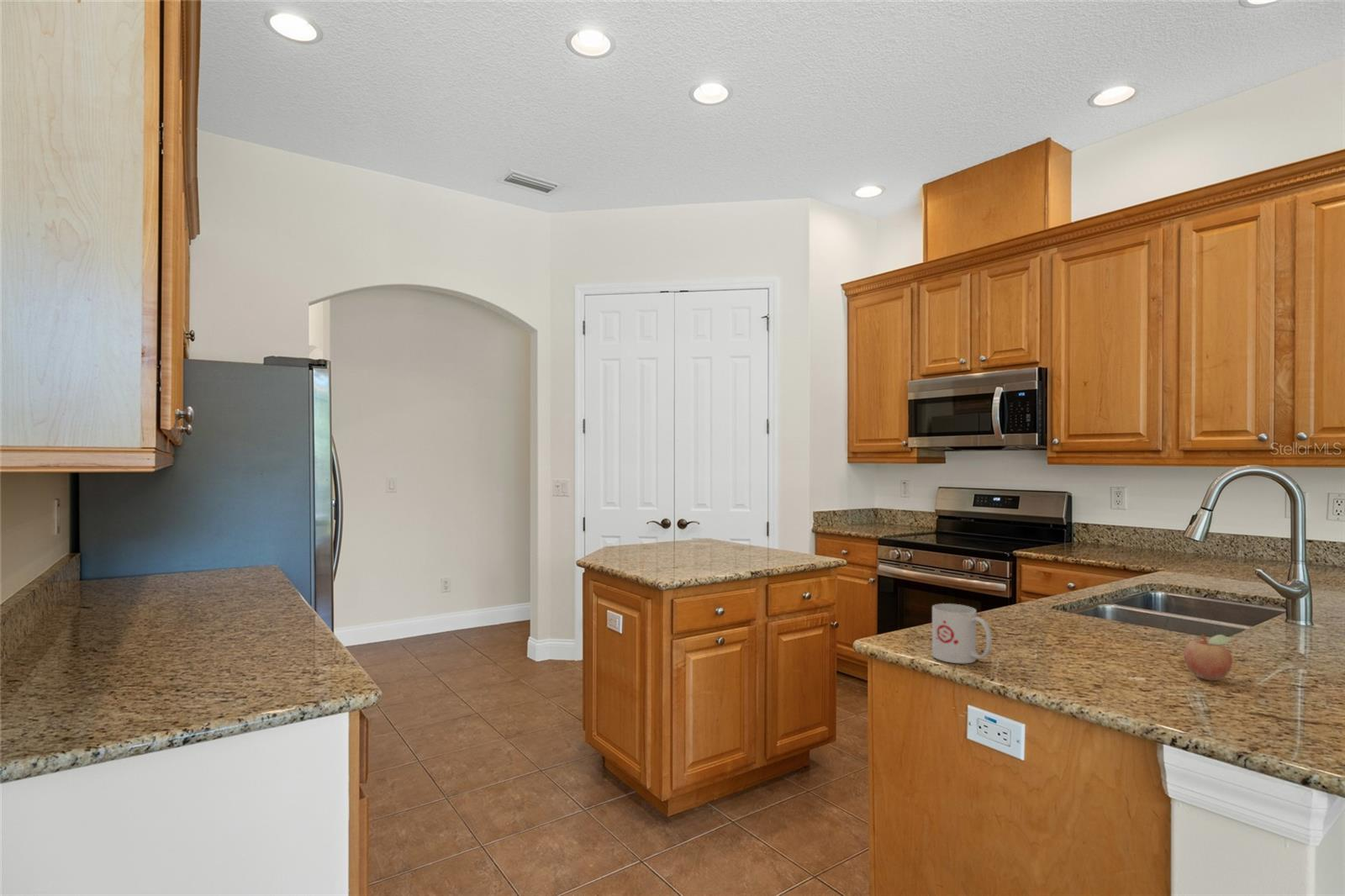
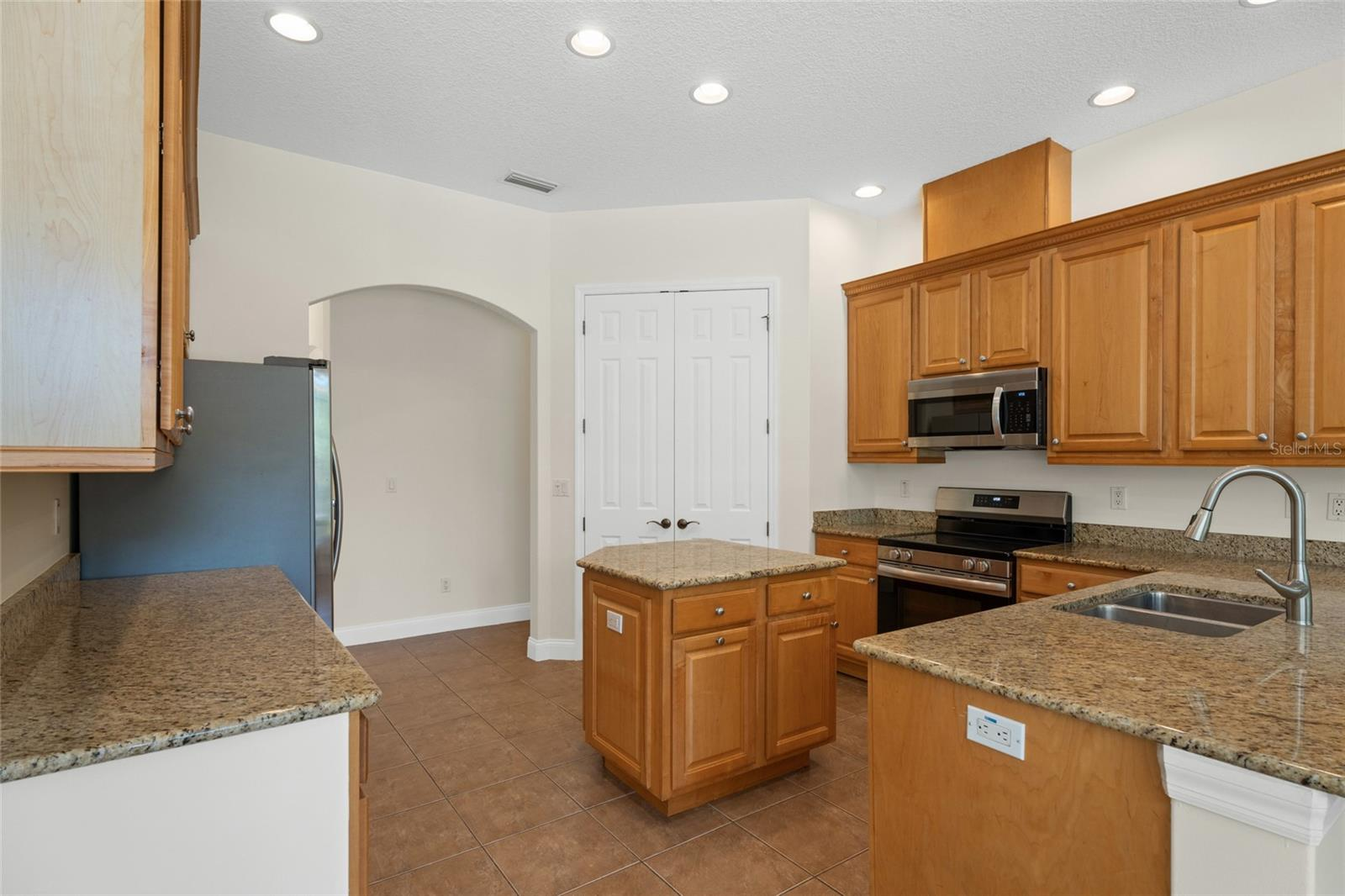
- fruit (1208, 656)
- mug (962, 635)
